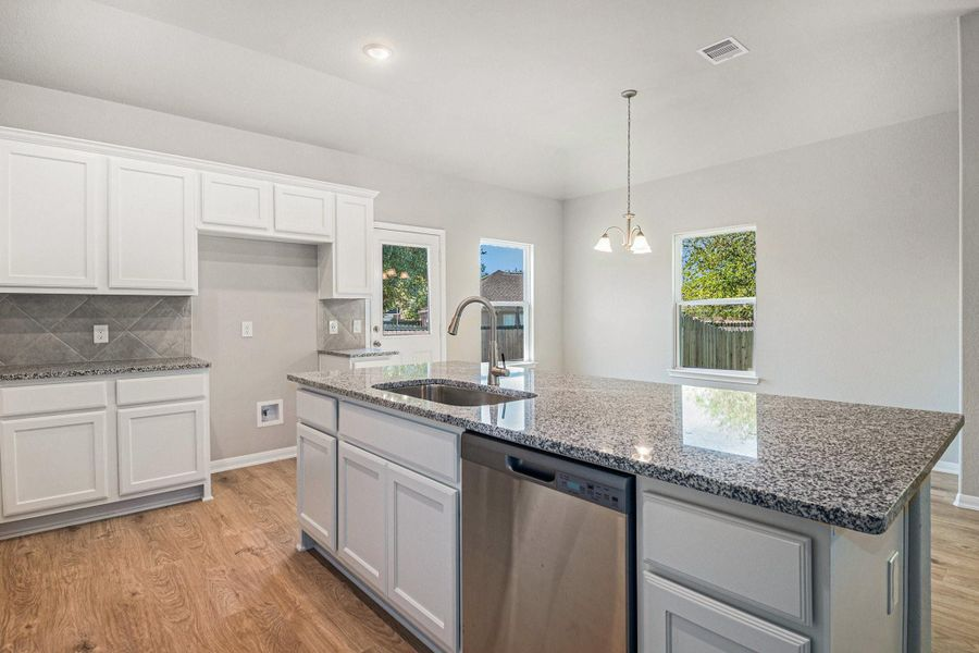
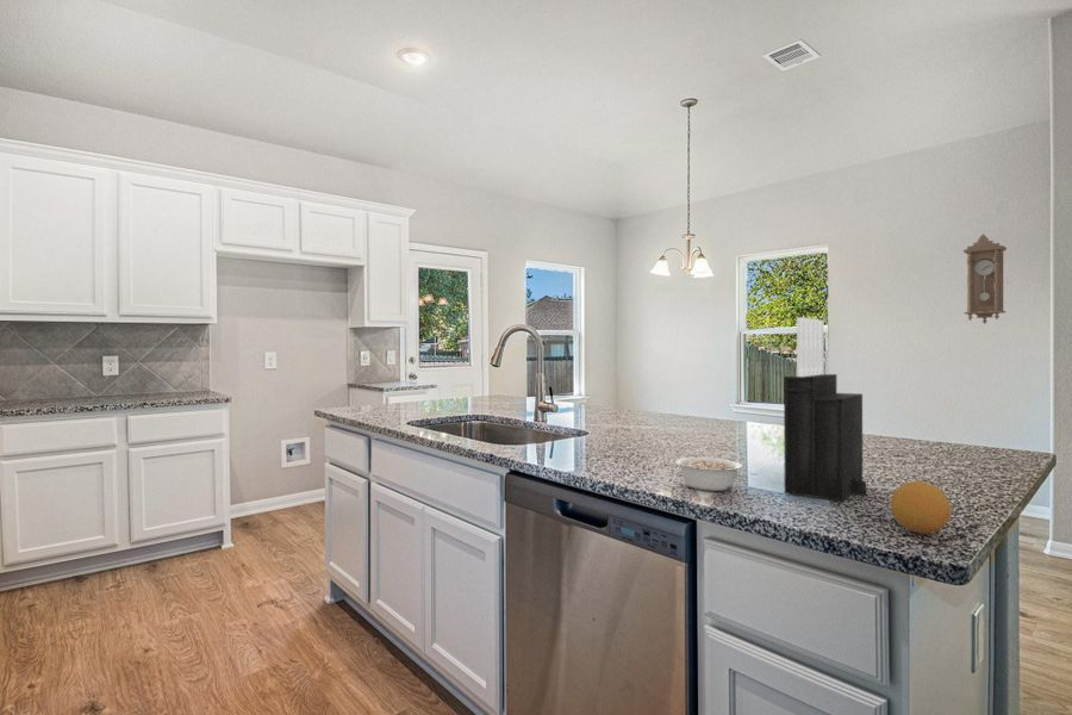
+ fruit (920, 506)
+ pendulum clock (984, 279)
+ knife block (830, 404)
+ legume (710, 472)
